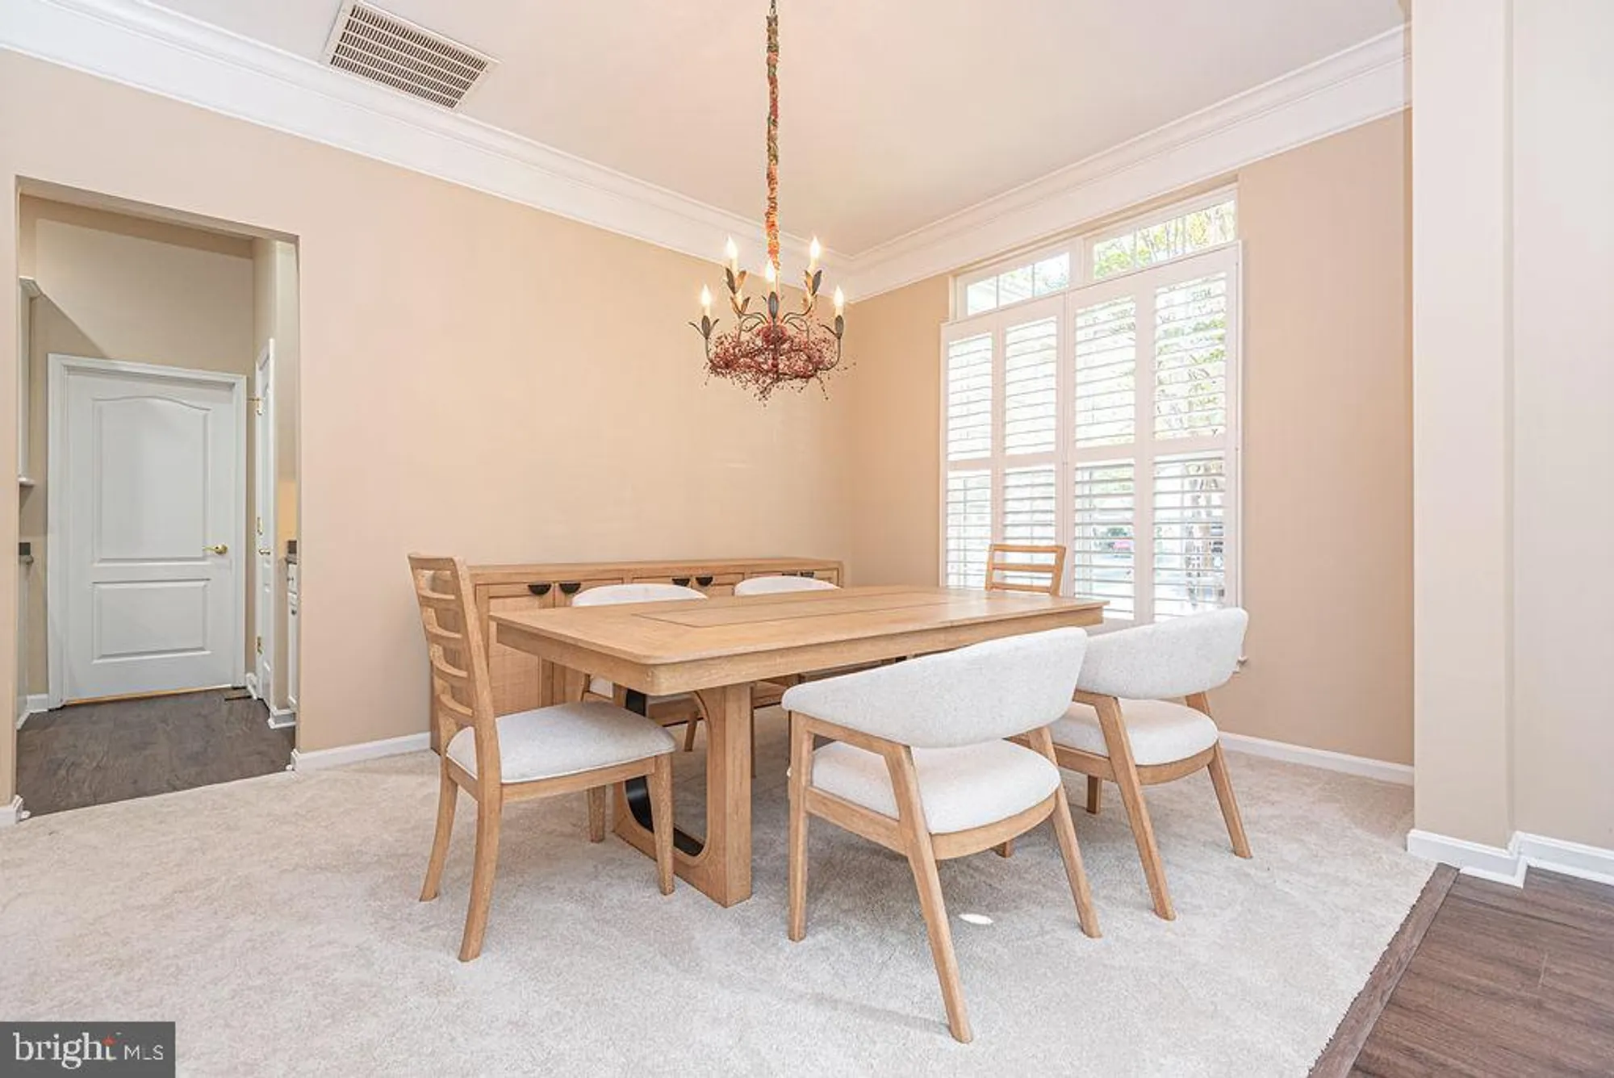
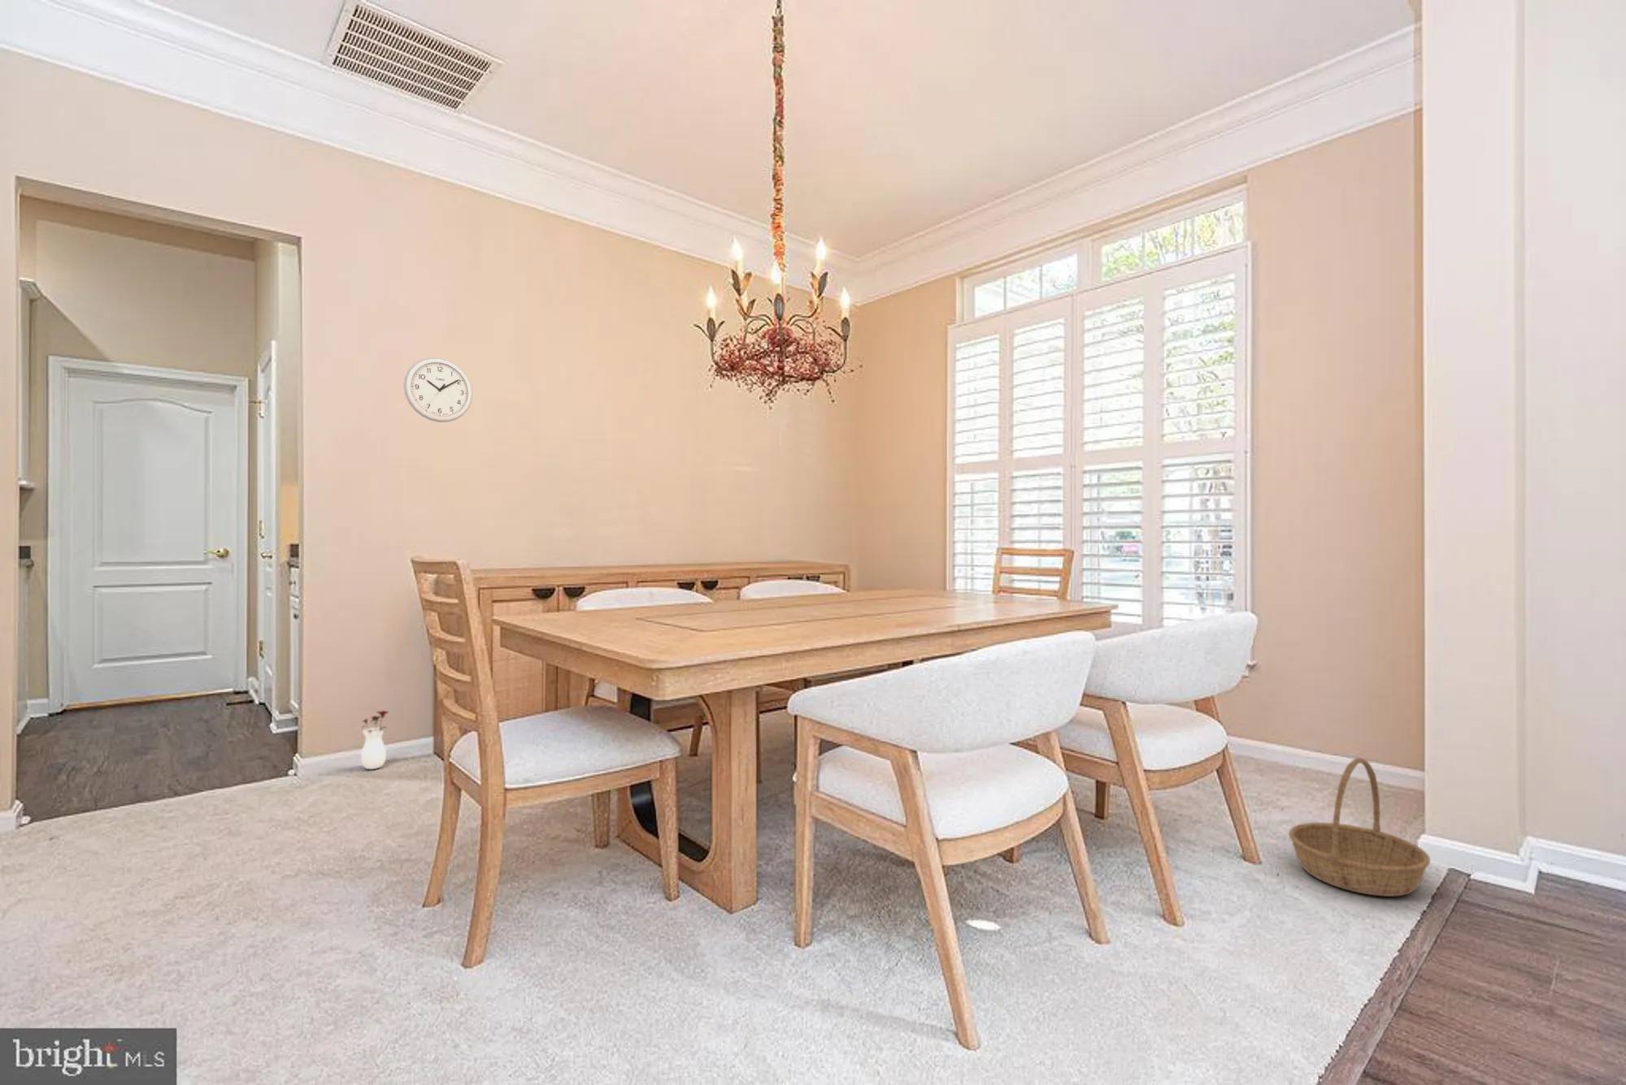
+ wall clock (439, 389)
+ basket (1356, 826)
+ vase (374, 739)
